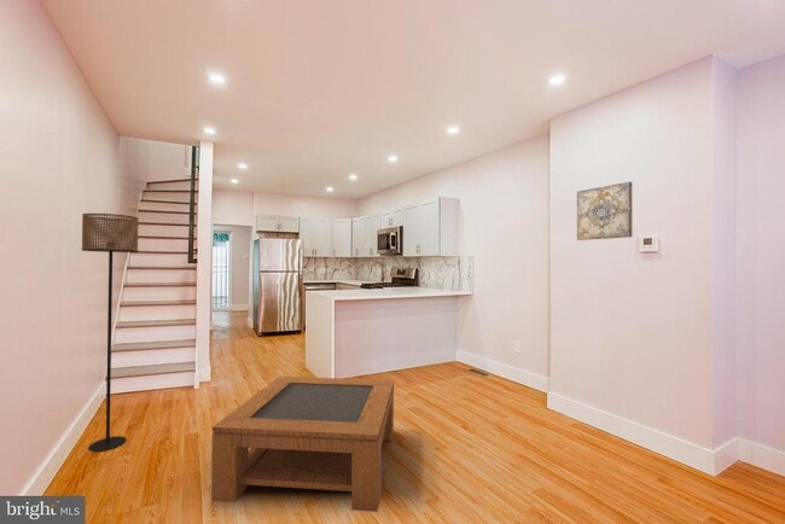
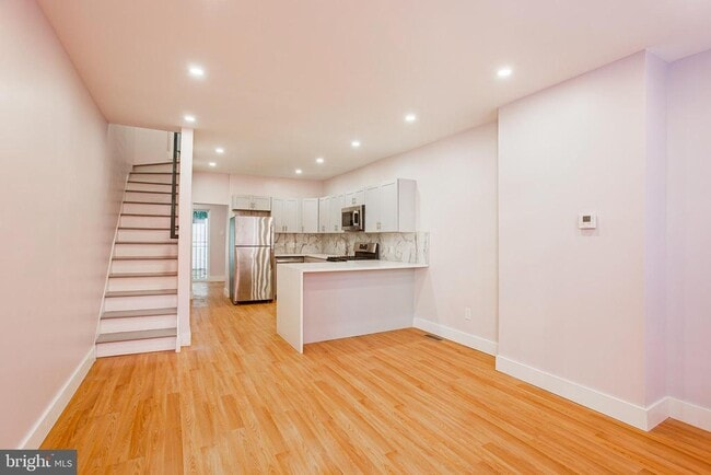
- floor lamp (109, 330)
- wall art (603, 212)
- coffee table (318, 429)
